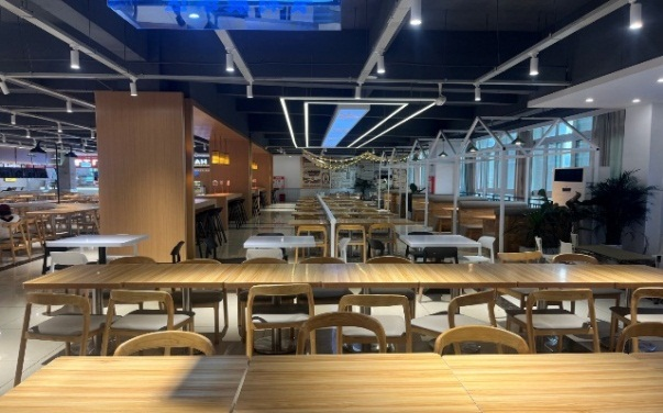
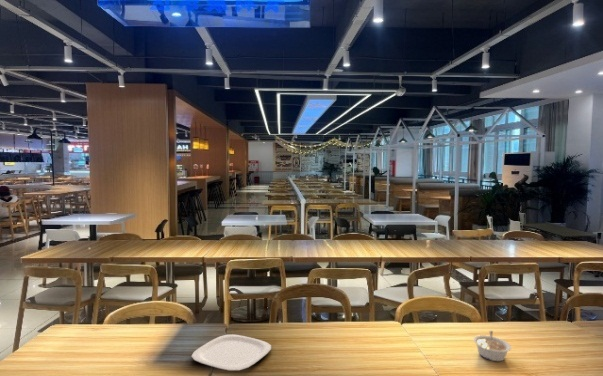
+ legume (490, 347)
+ plate (232, 352)
